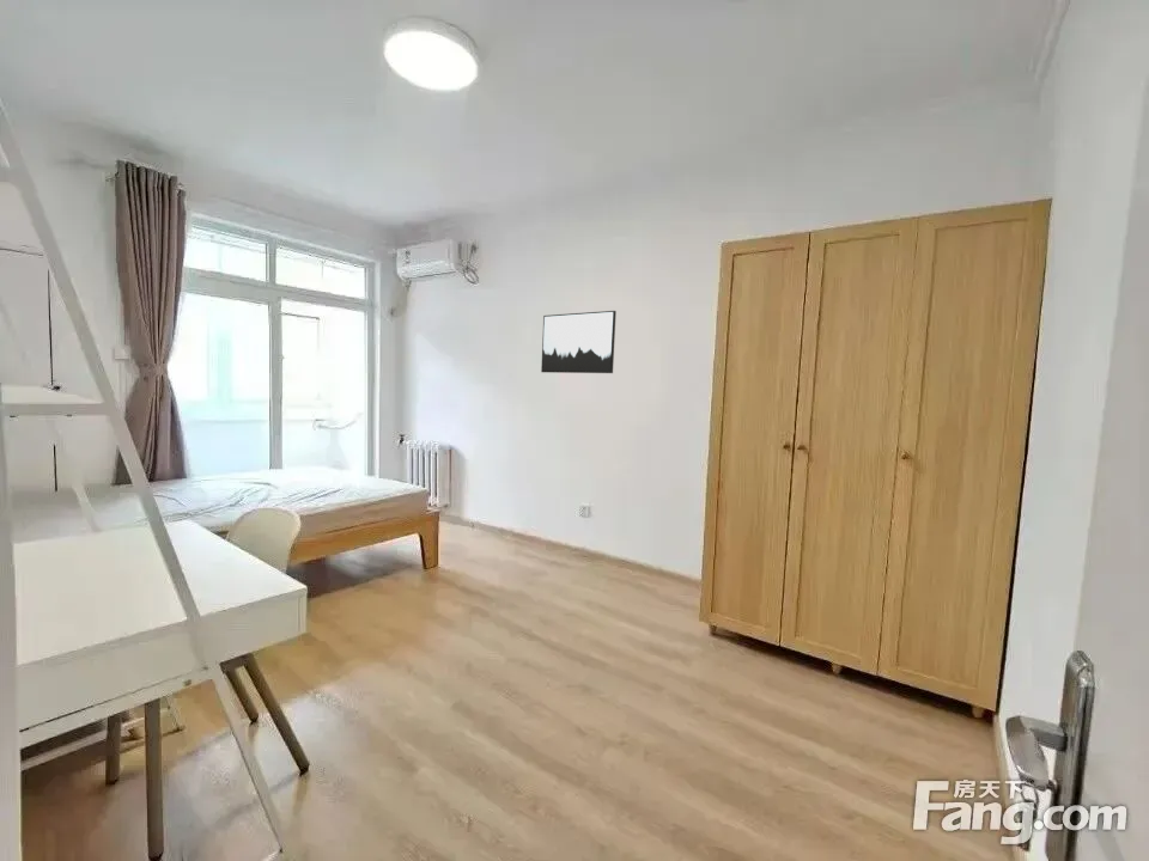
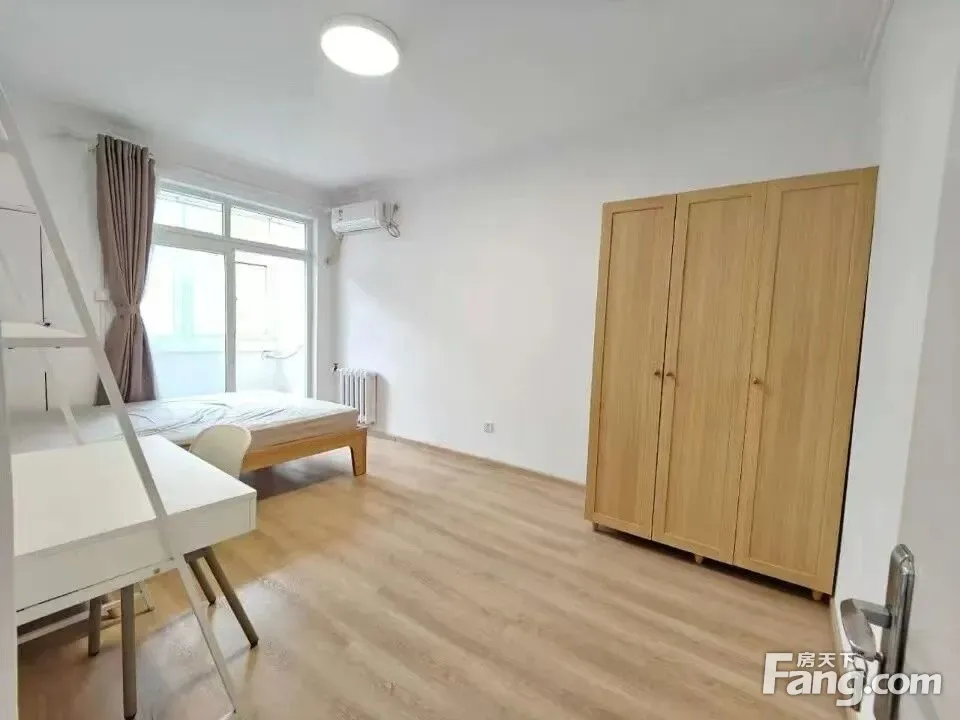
- wall art (576, 342)
